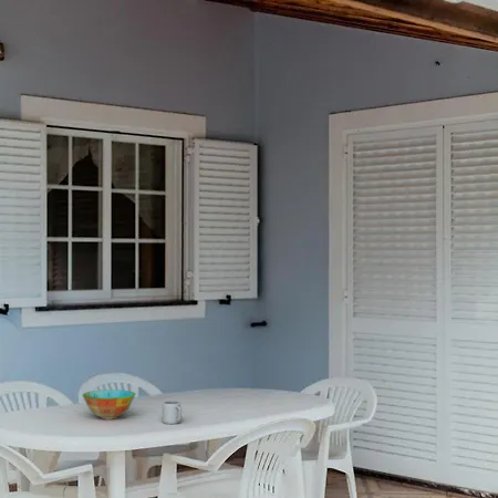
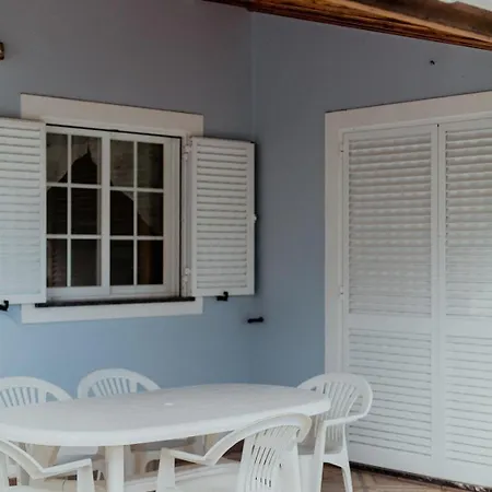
- cup (173, 413)
- bowl (108, 405)
